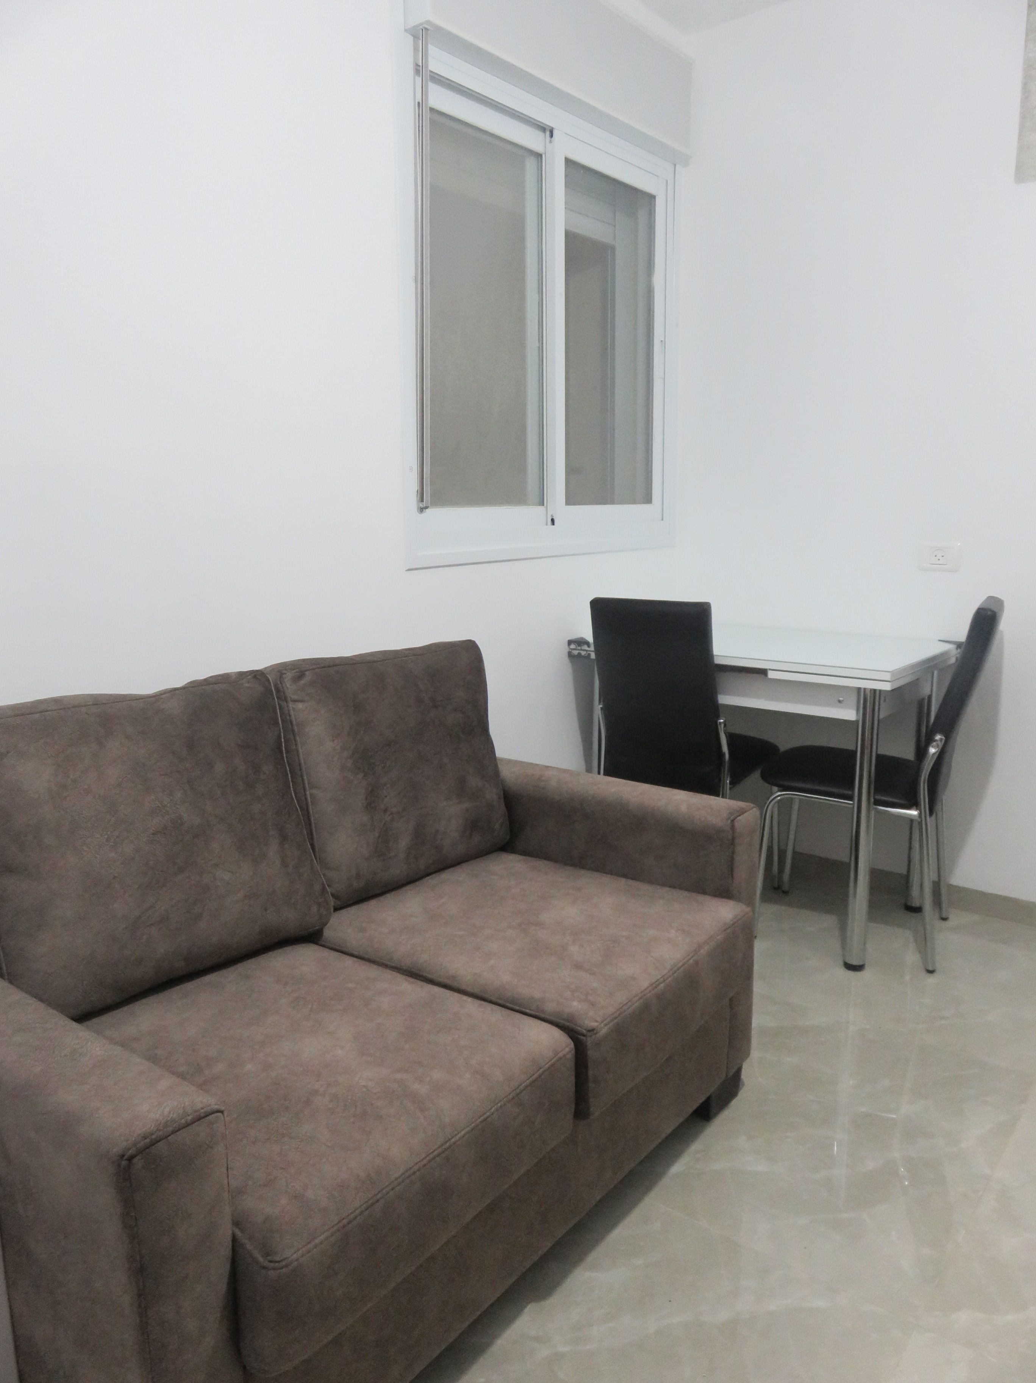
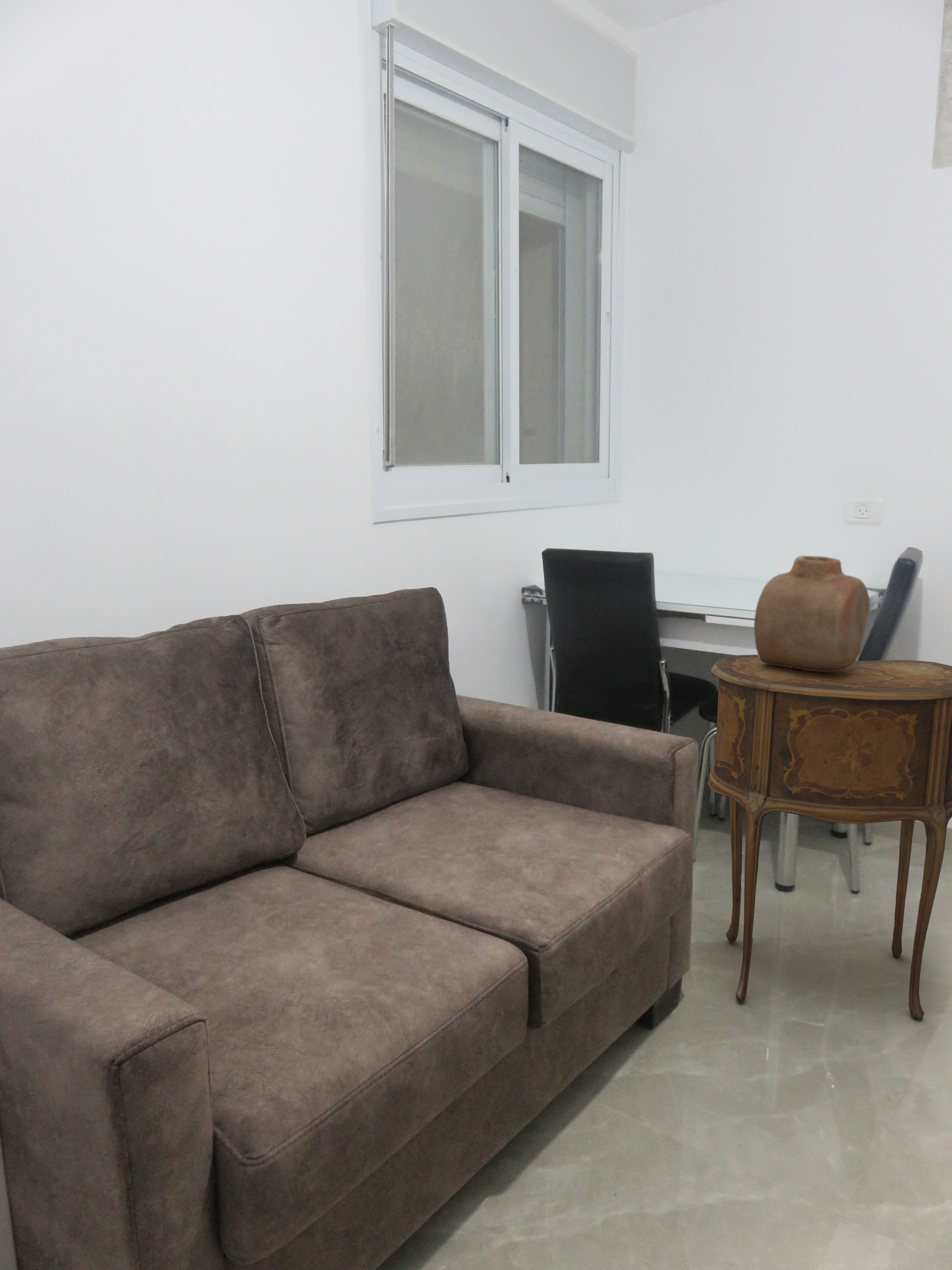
+ vase (815, 612)
+ side table (834, 822)
